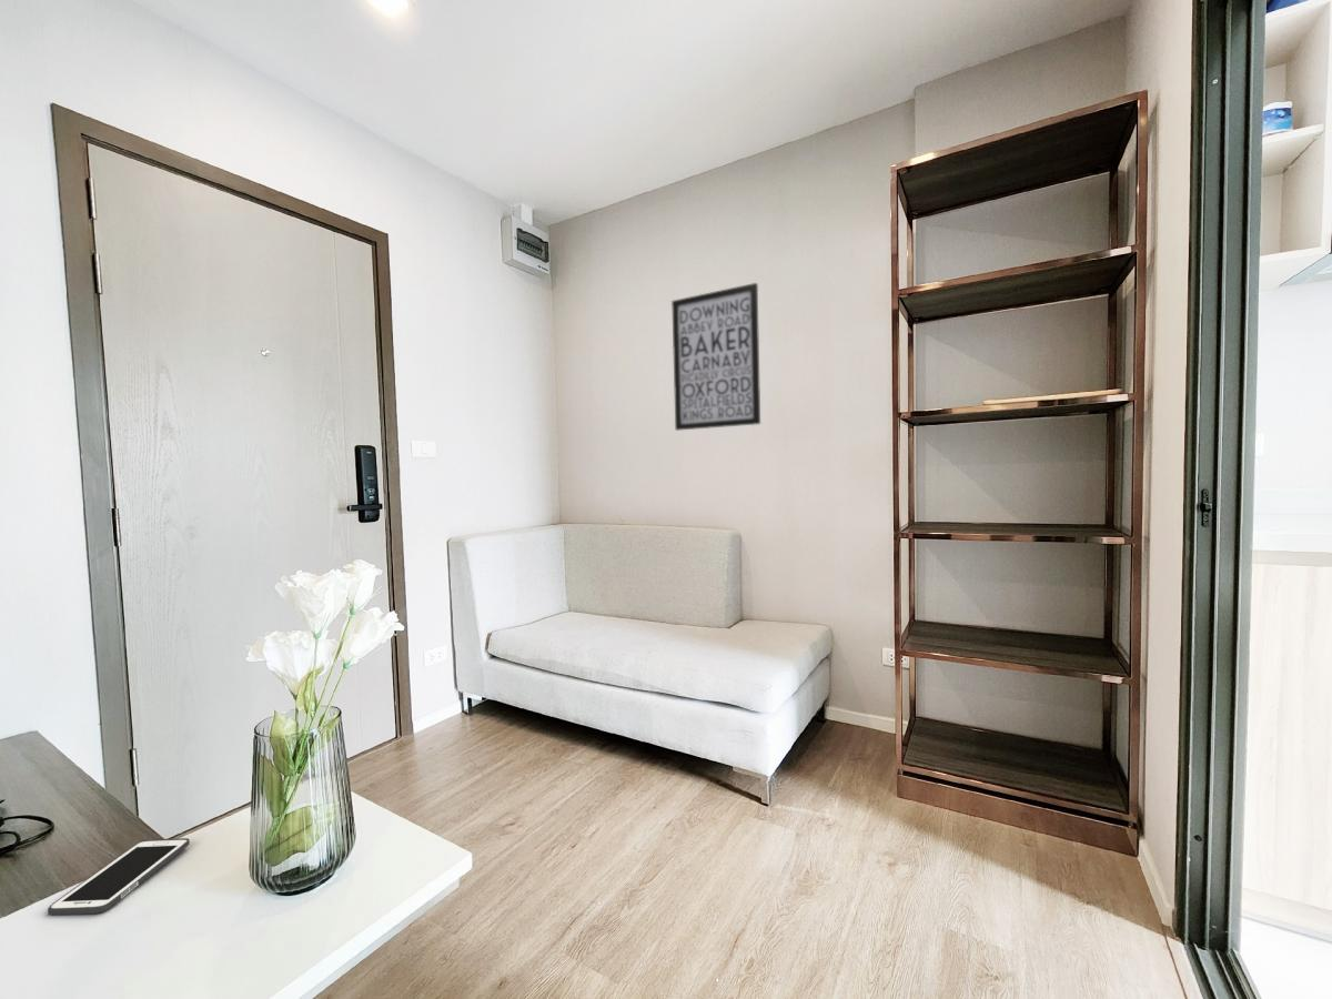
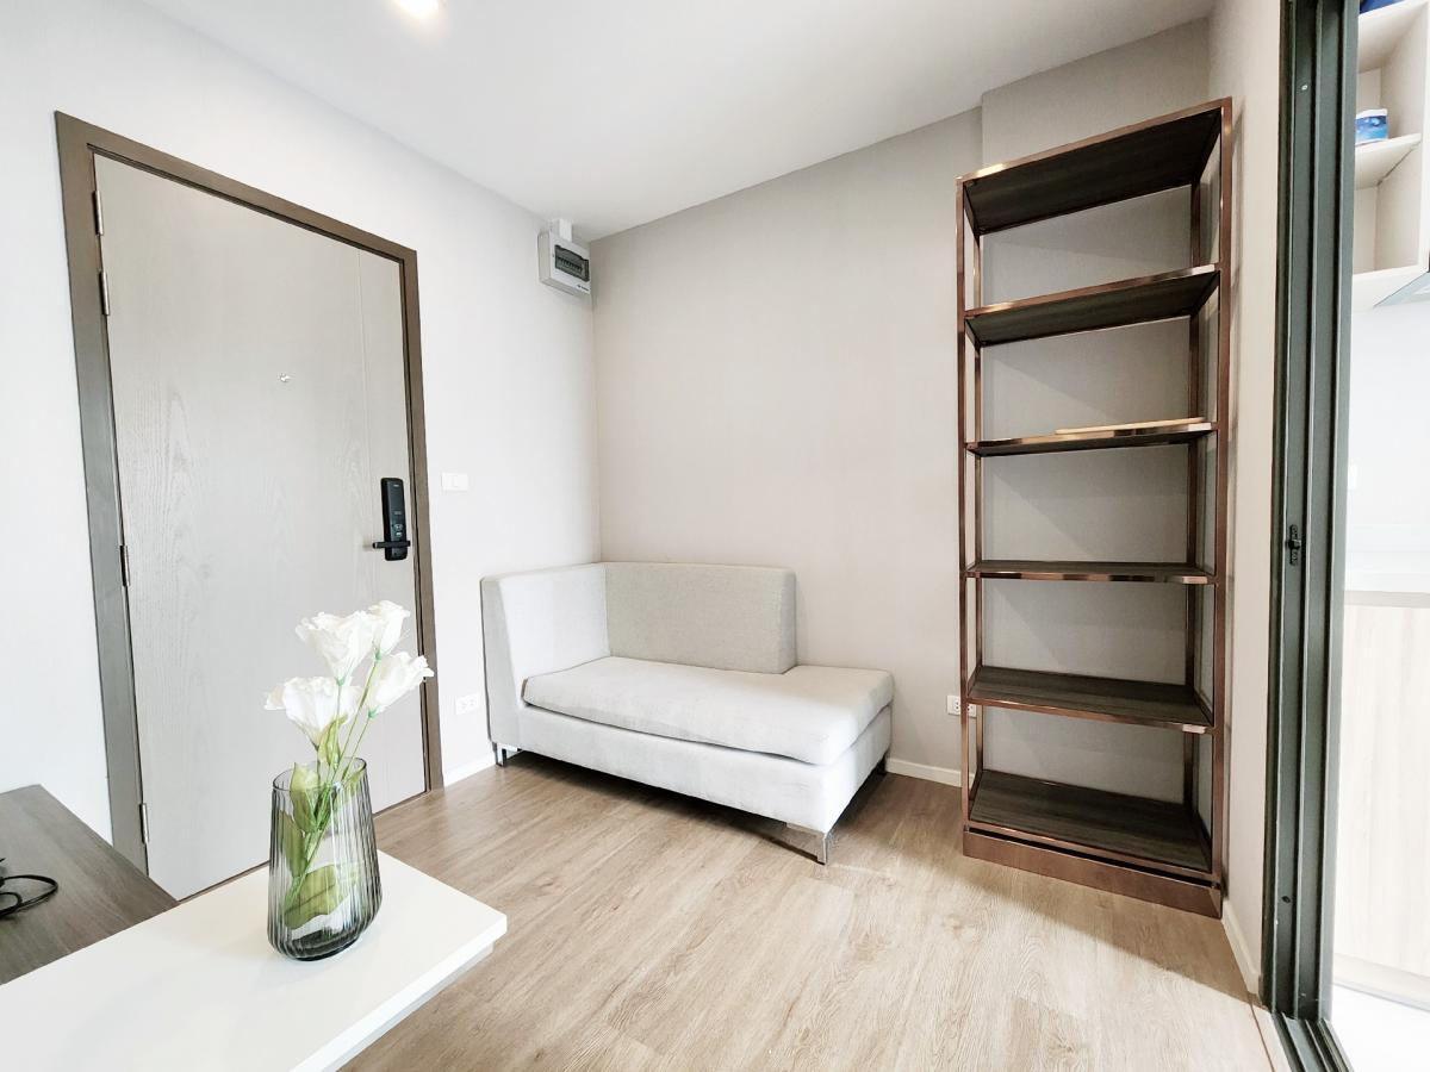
- wall art (714, 360)
- cell phone (124, 874)
